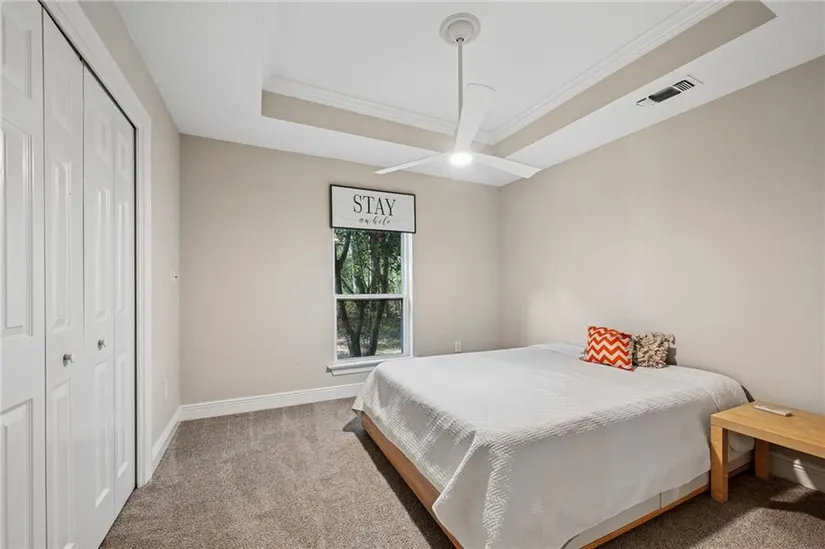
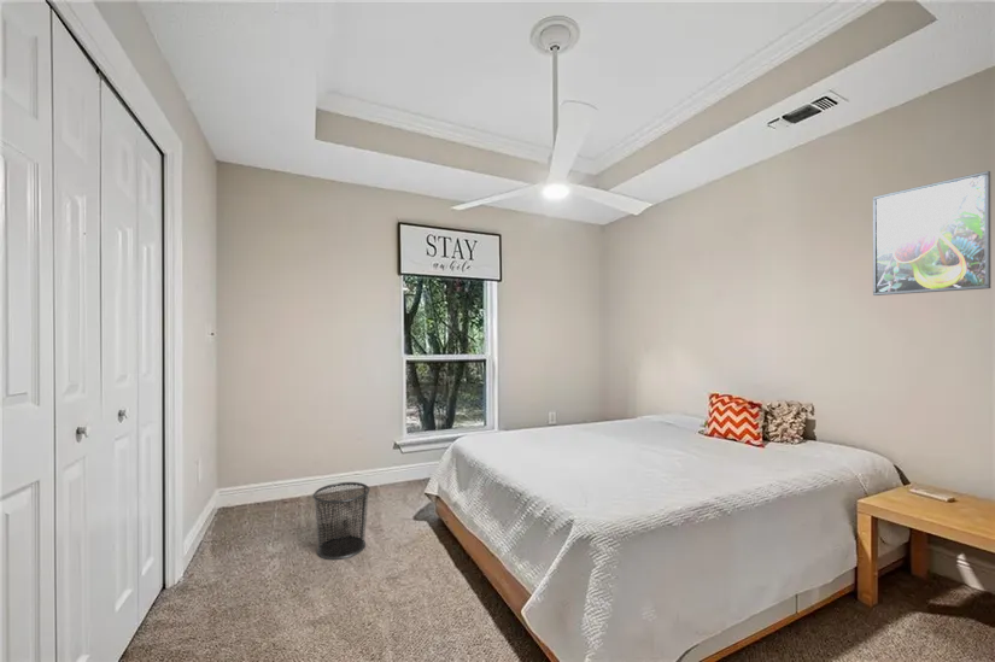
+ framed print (926, 238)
+ waste bin (341, 520)
